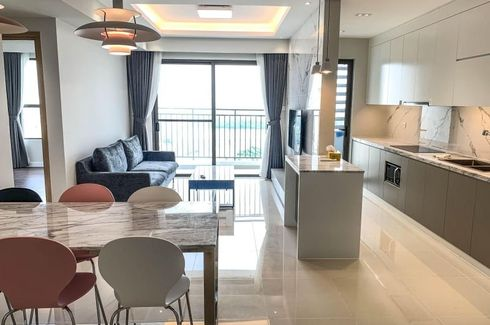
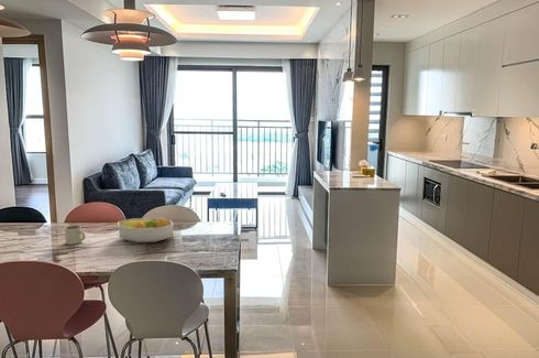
+ mug (76, 235)
+ fruit bowl (145, 227)
